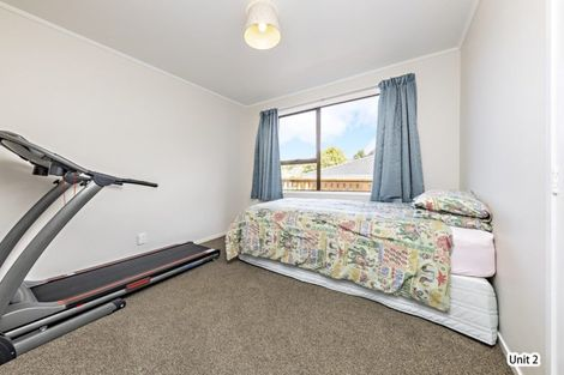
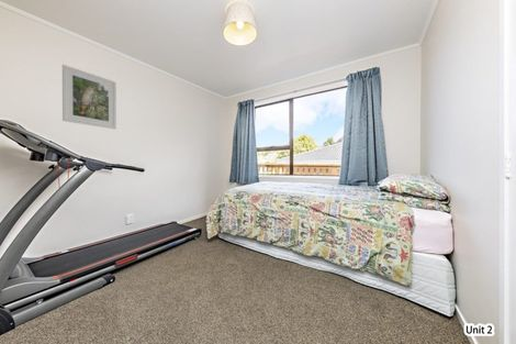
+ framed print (91, 99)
